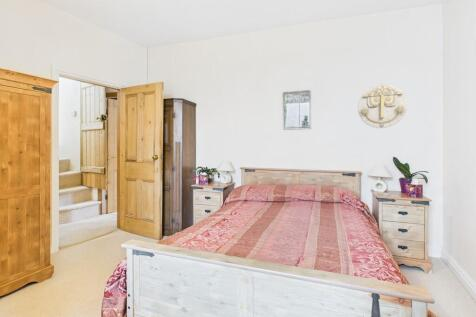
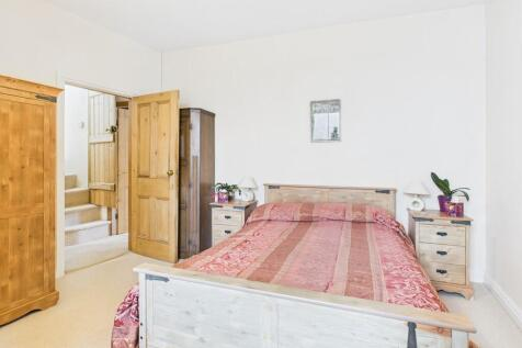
- wall decoration (381, 105)
